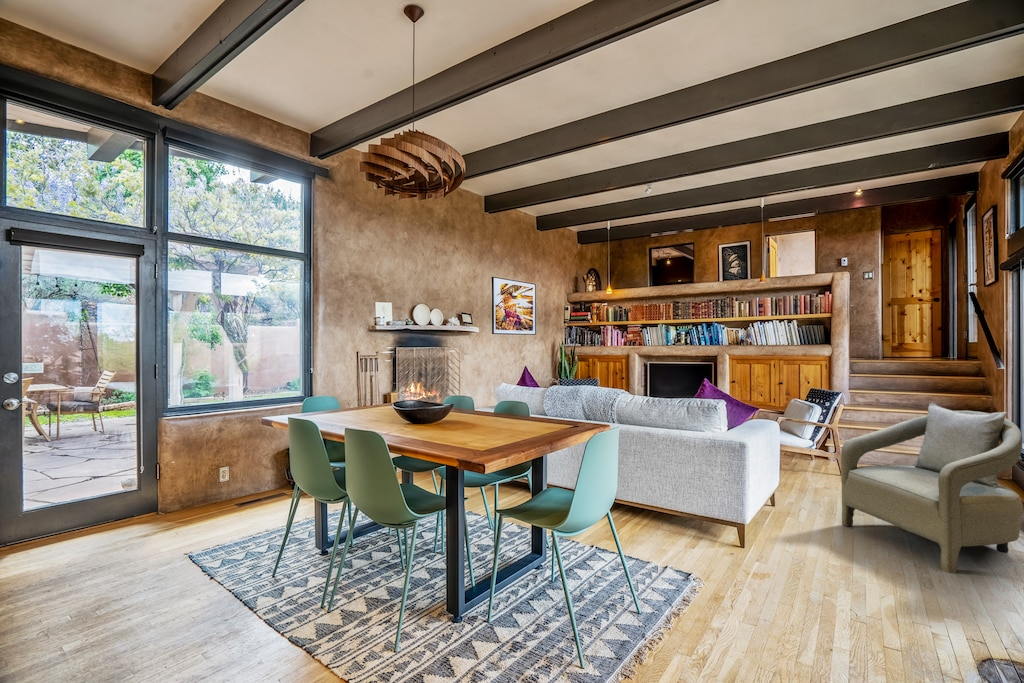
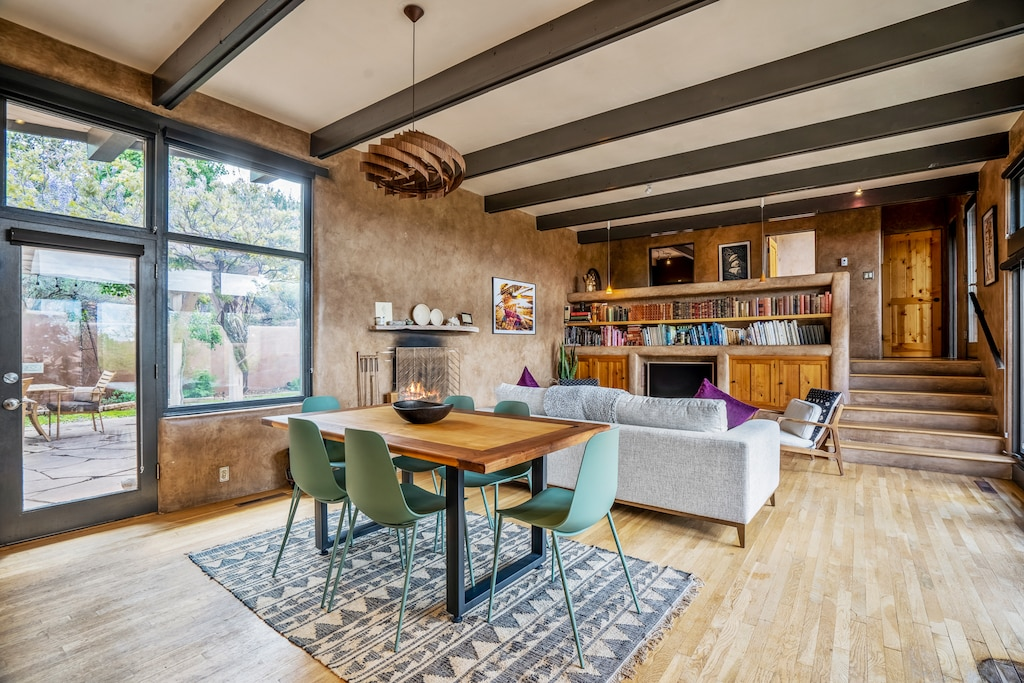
- armchair (936, 475)
